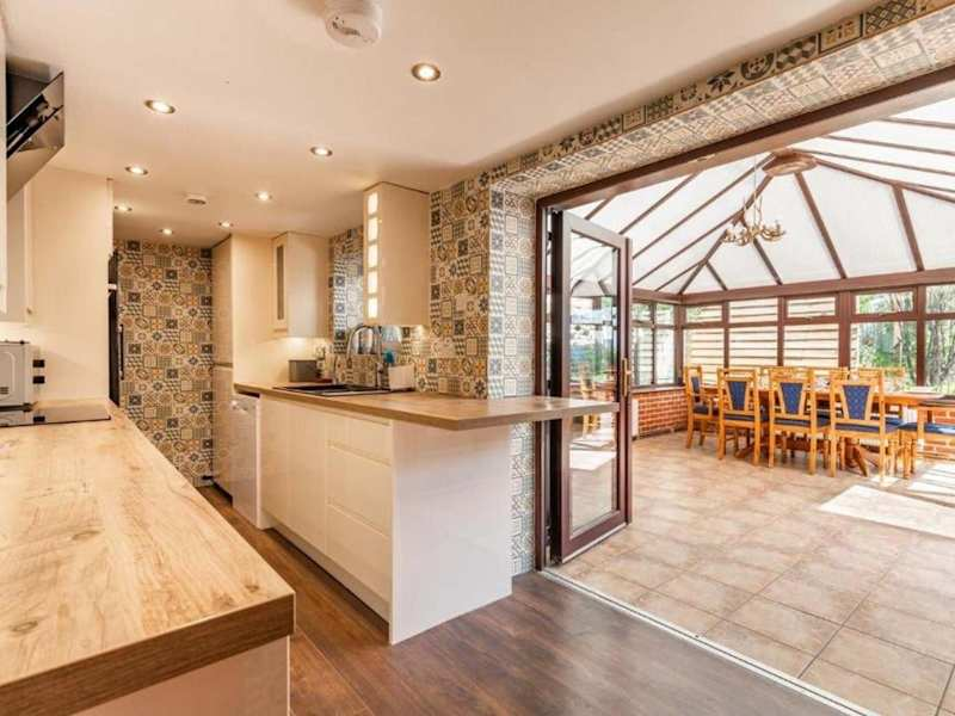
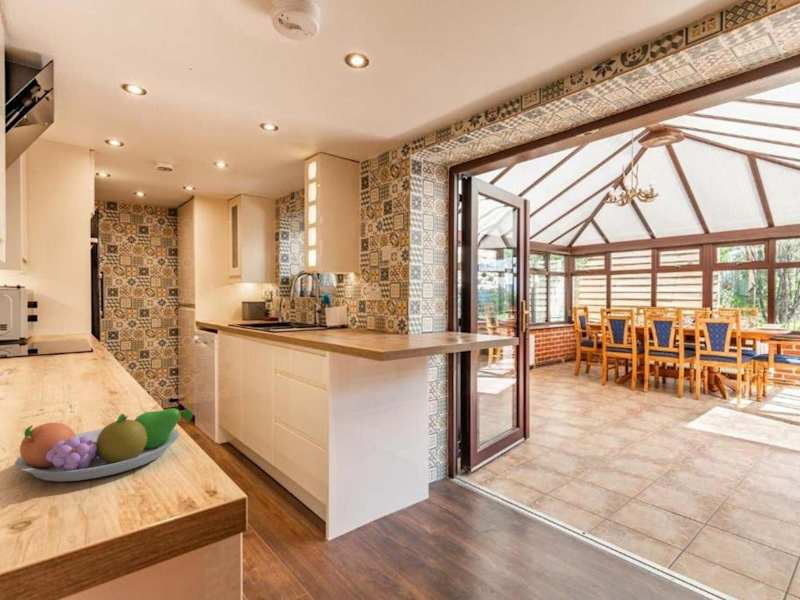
+ fruit bowl (110, 432)
